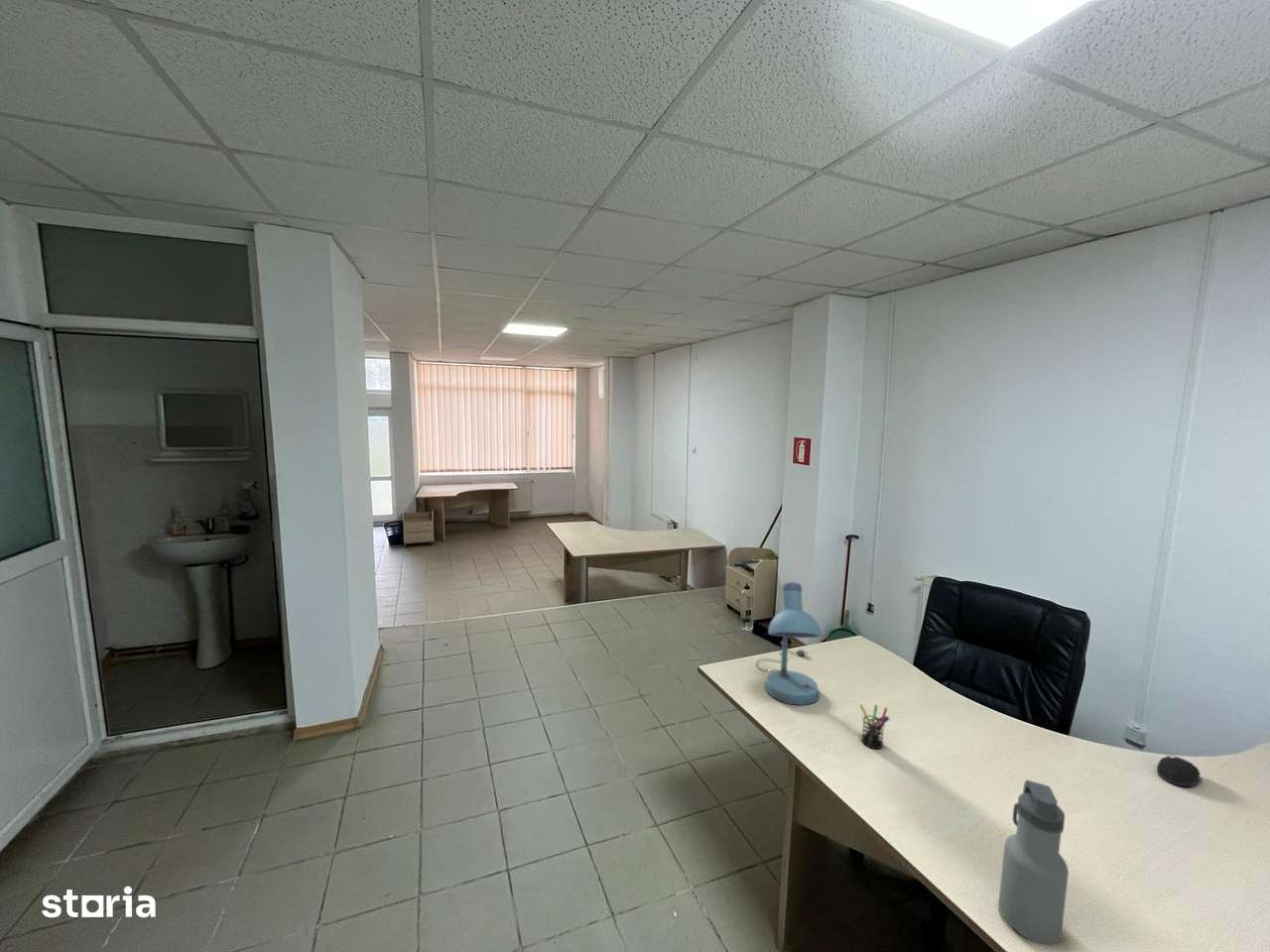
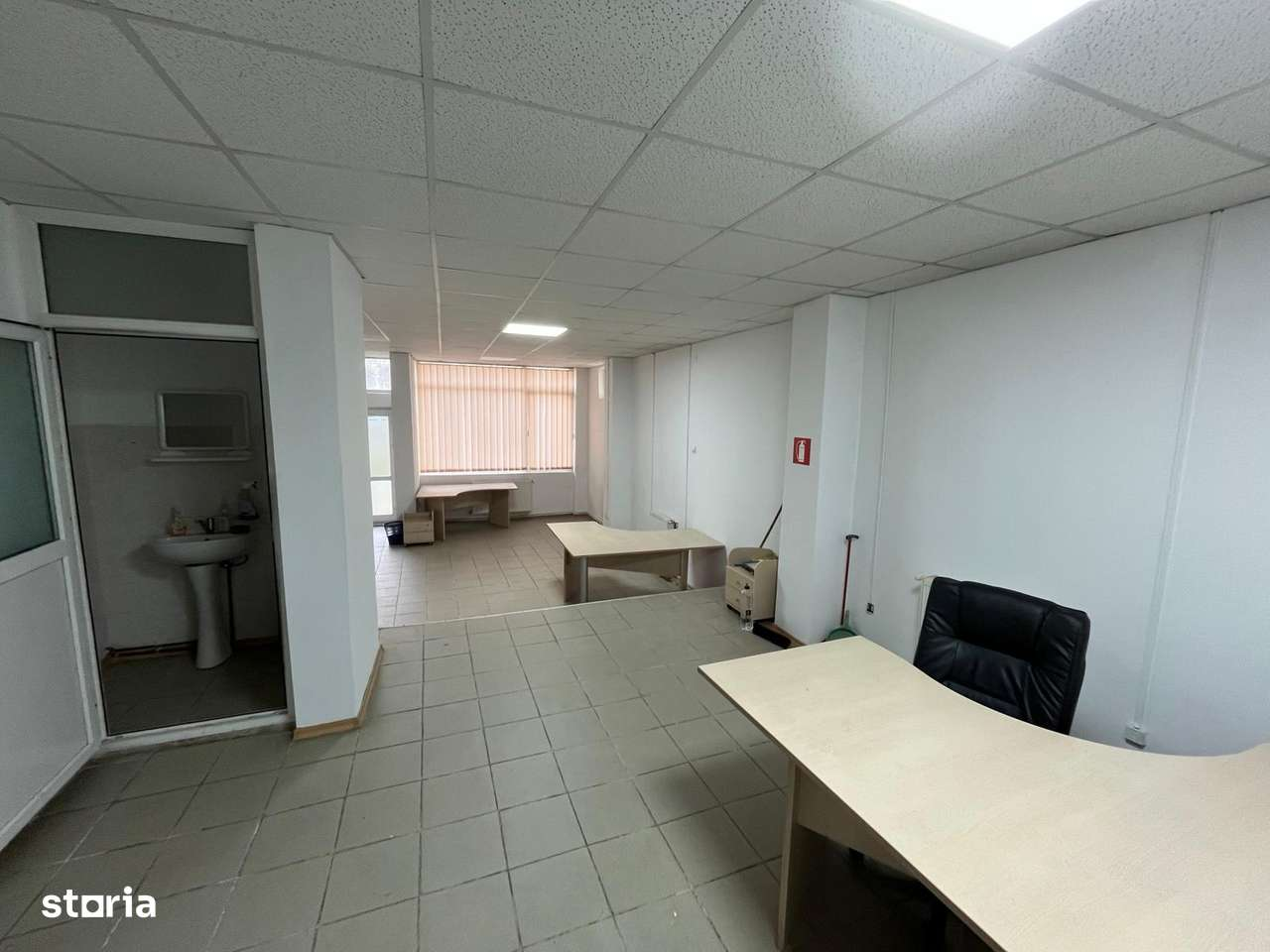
- computer mouse (1178, 769)
- desk lamp (793, 626)
- pen holder (874, 723)
- water bottle (1035, 856)
